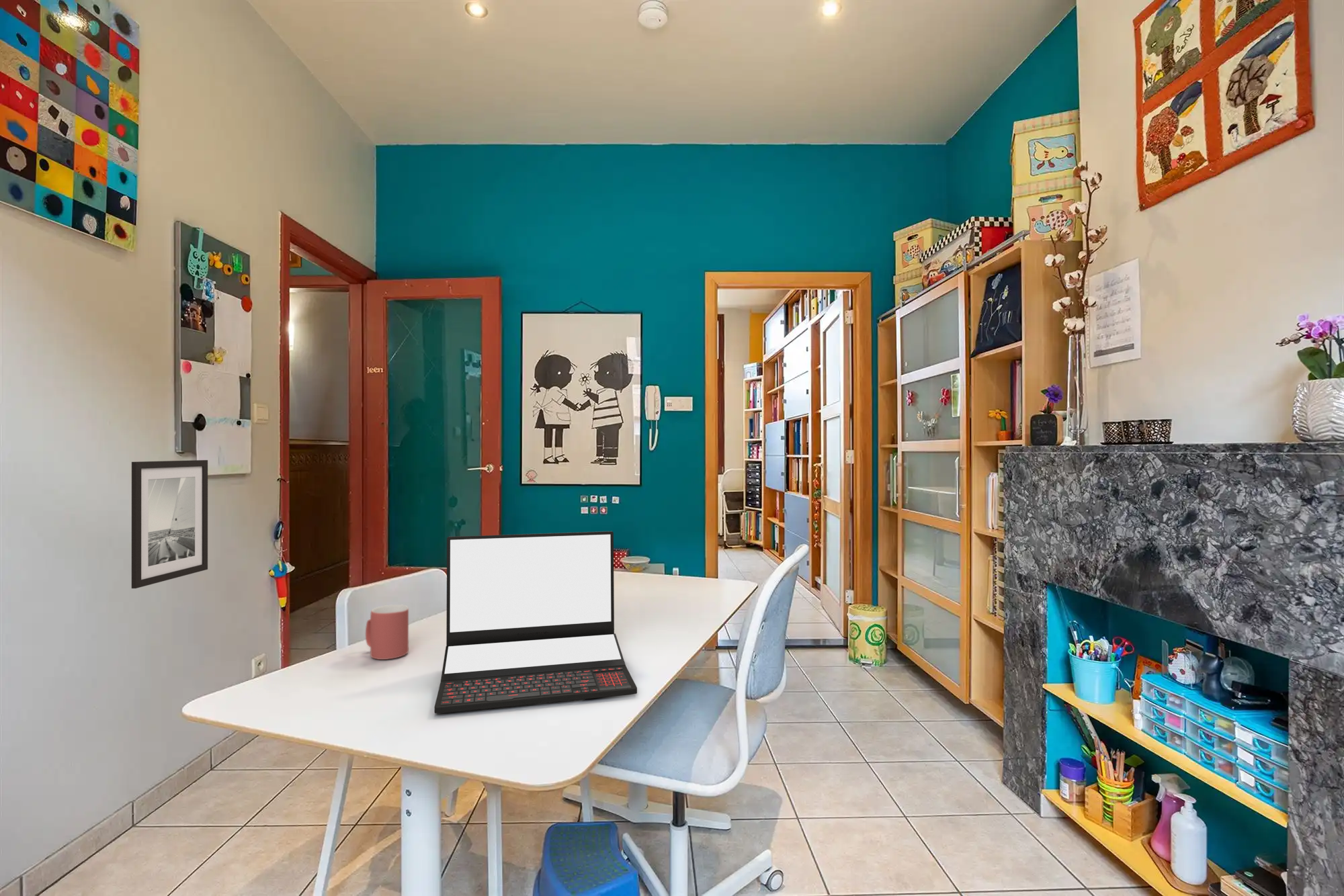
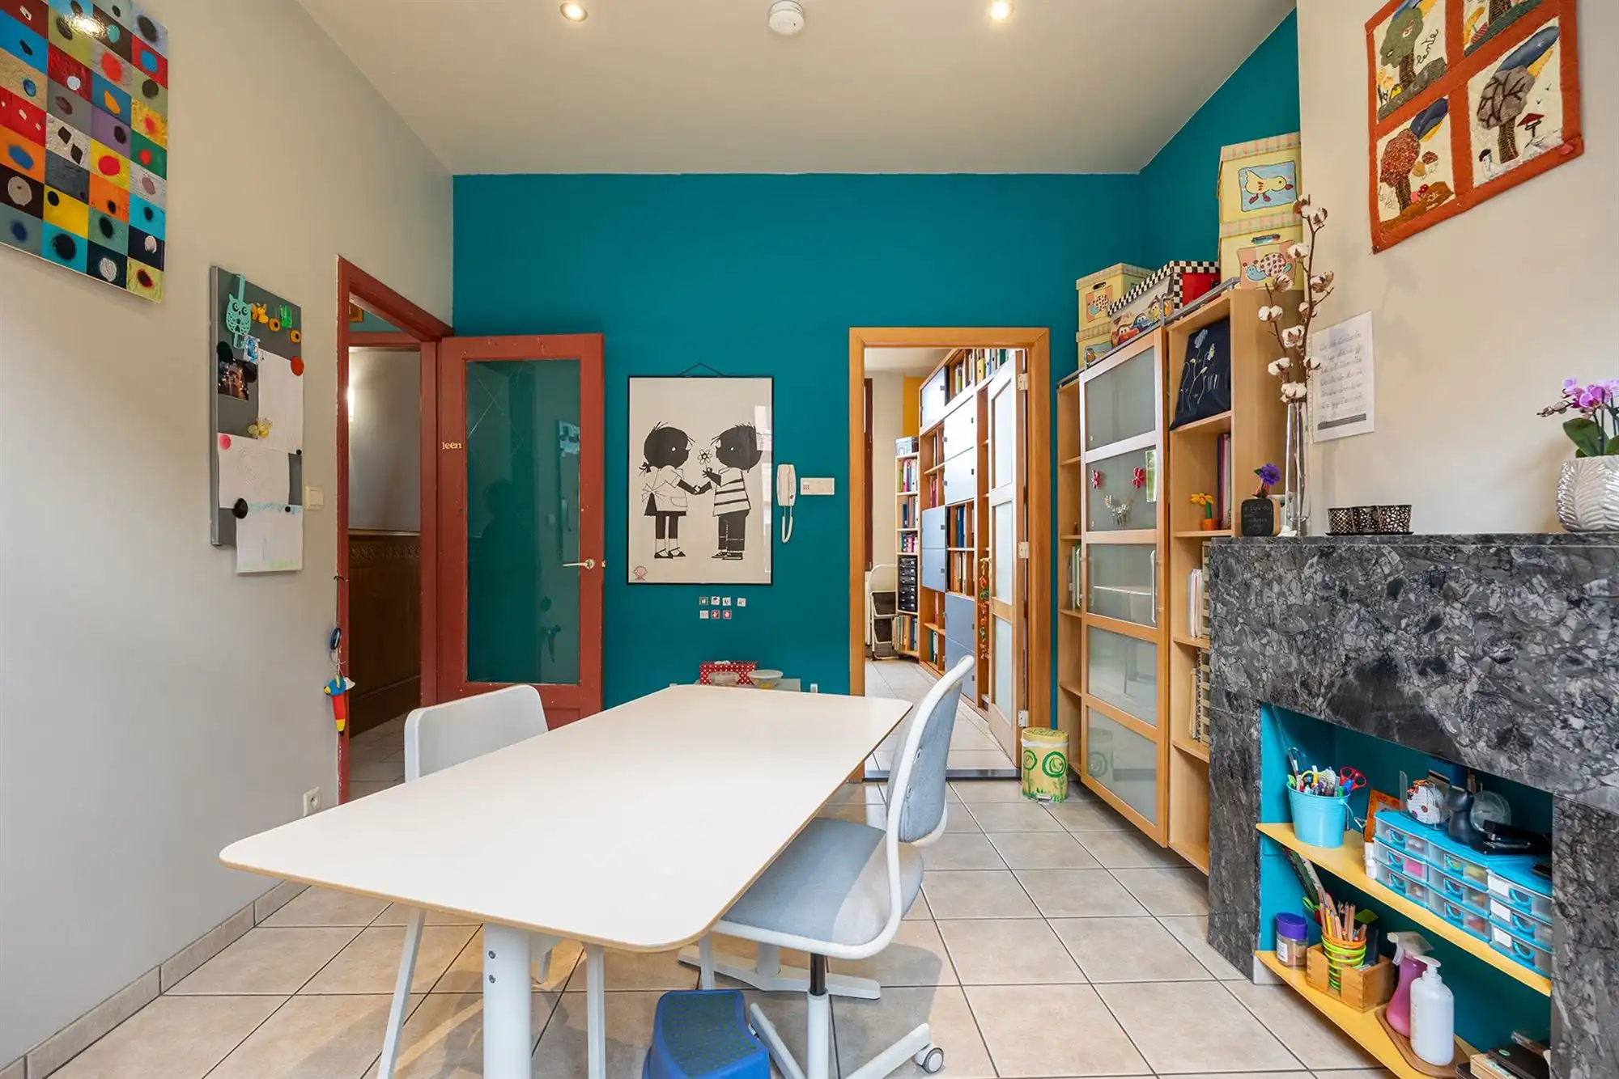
- mug (384, 630)
- wall art (172, 519)
- laptop (536, 611)
